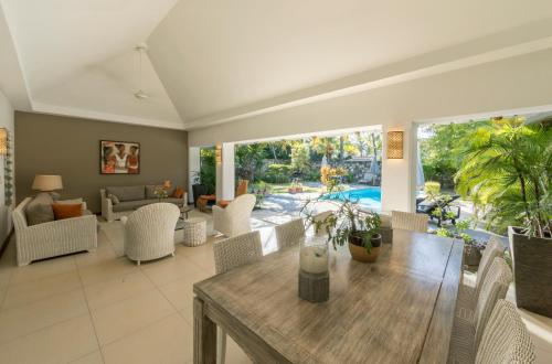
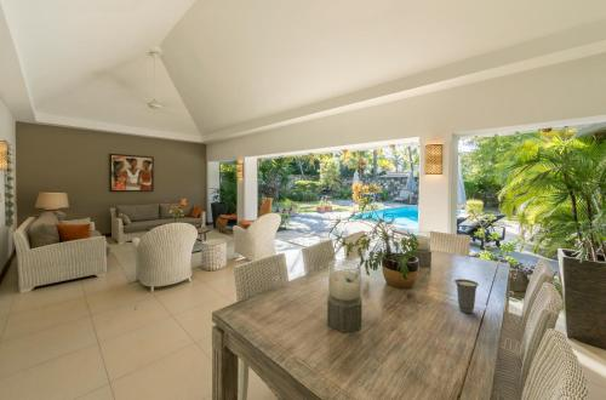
+ cup (465, 296)
